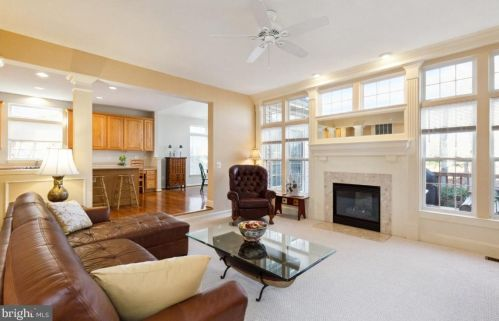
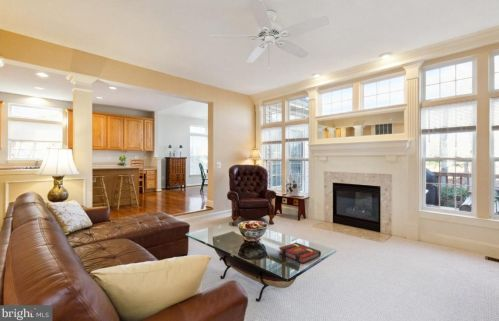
+ book (299, 251)
